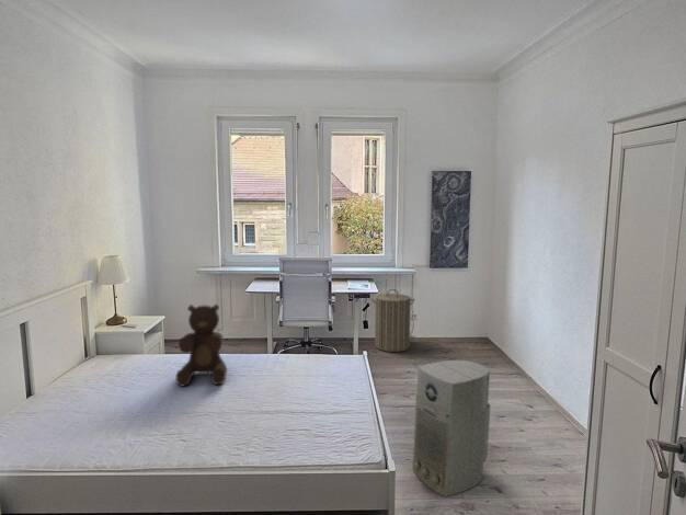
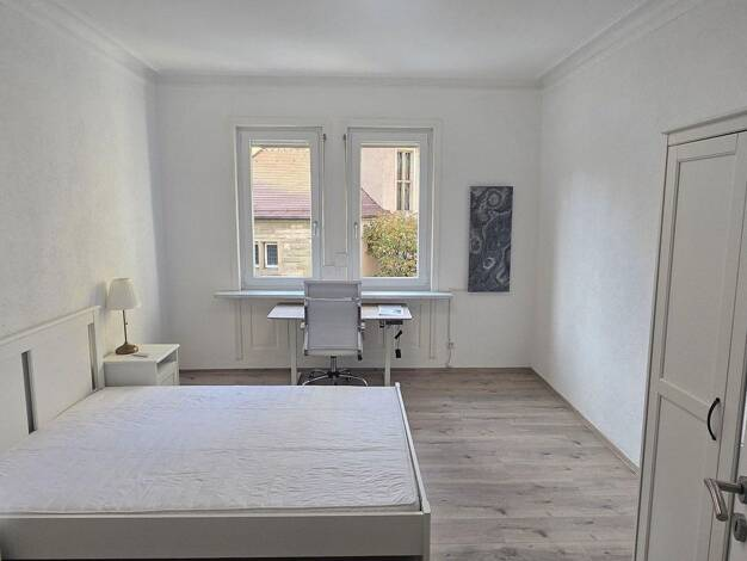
- air purifier (453, 422)
- laundry hamper (392, 318)
- teddy bear (203, 342)
